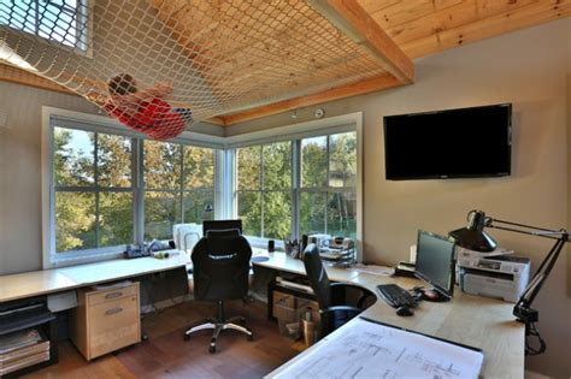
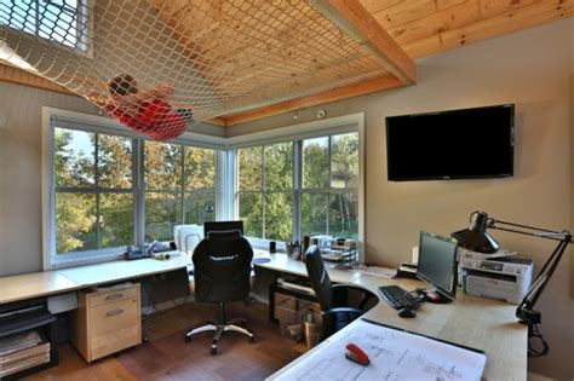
+ stapler (356, 353)
